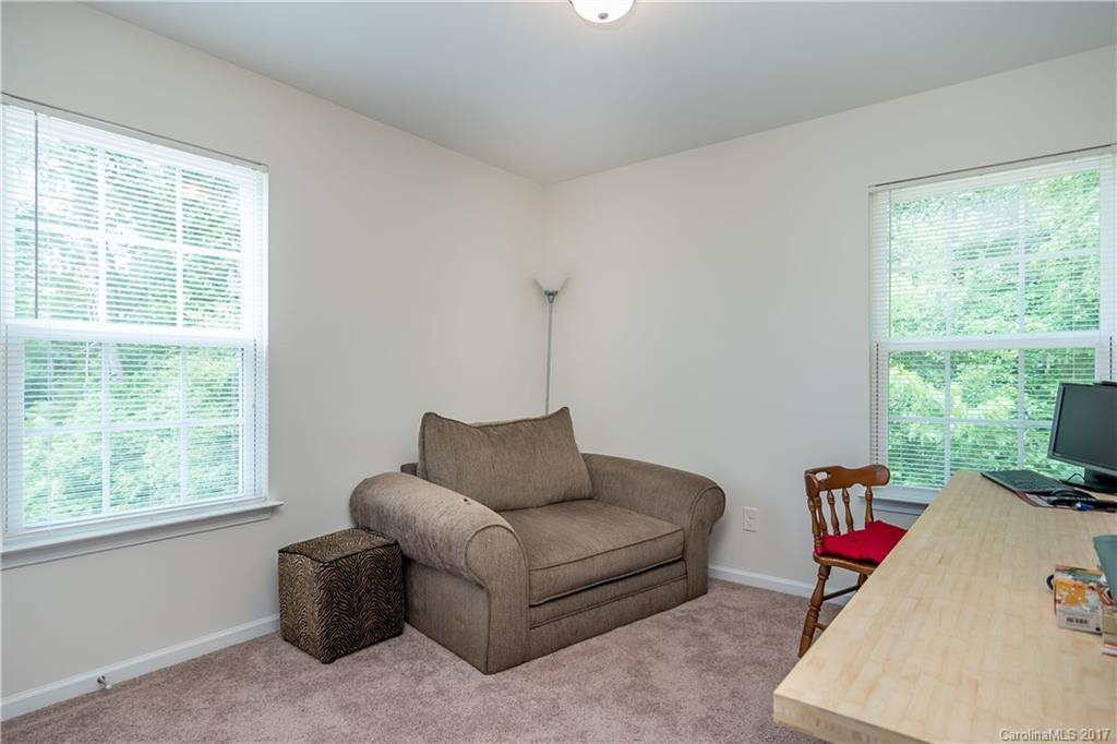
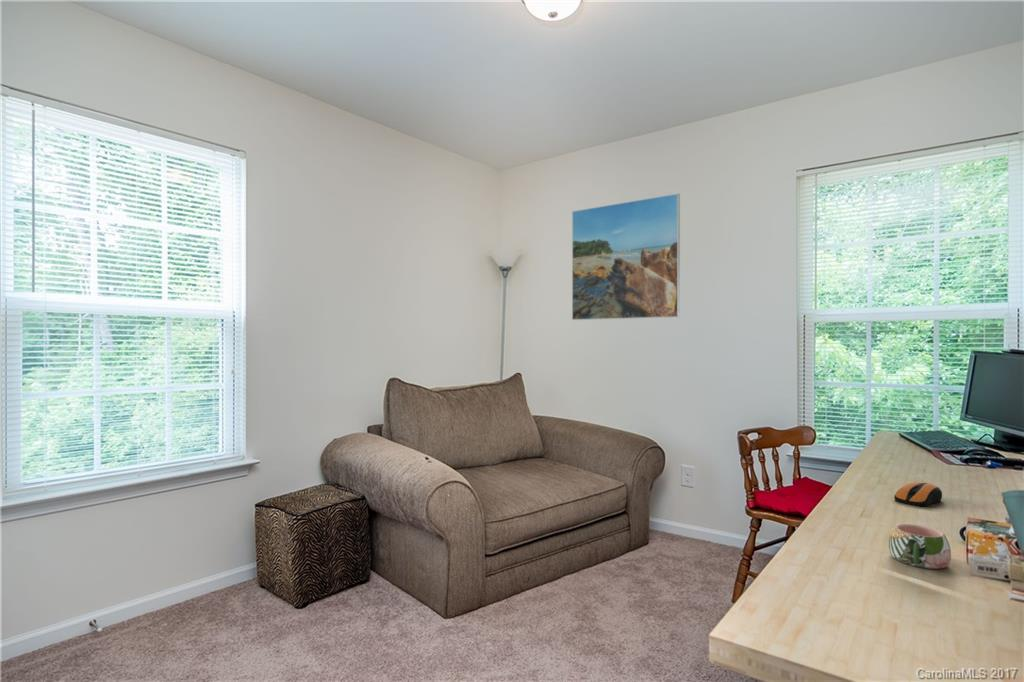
+ mug (918, 547)
+ computer mouse (919, 492)
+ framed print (622, 260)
